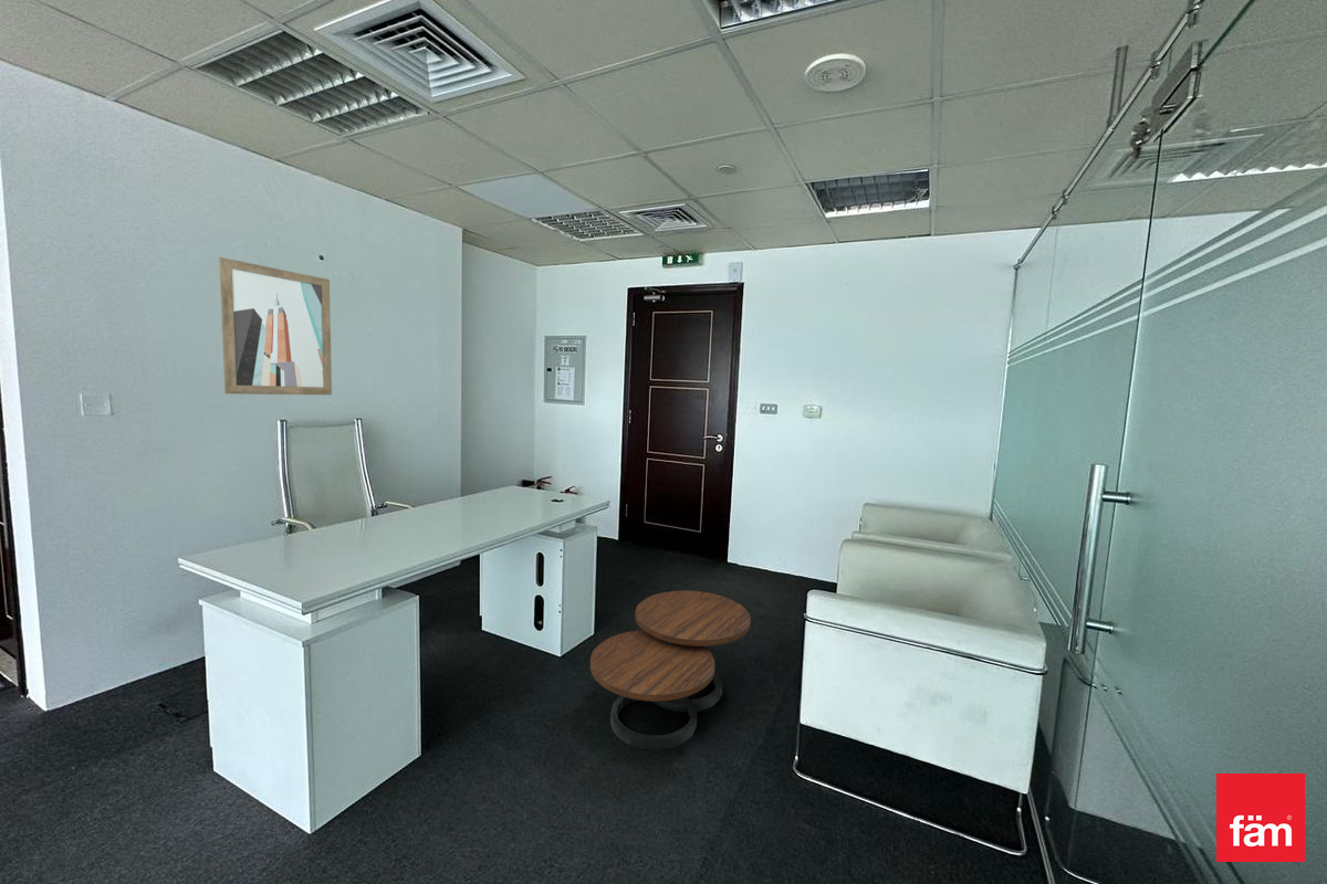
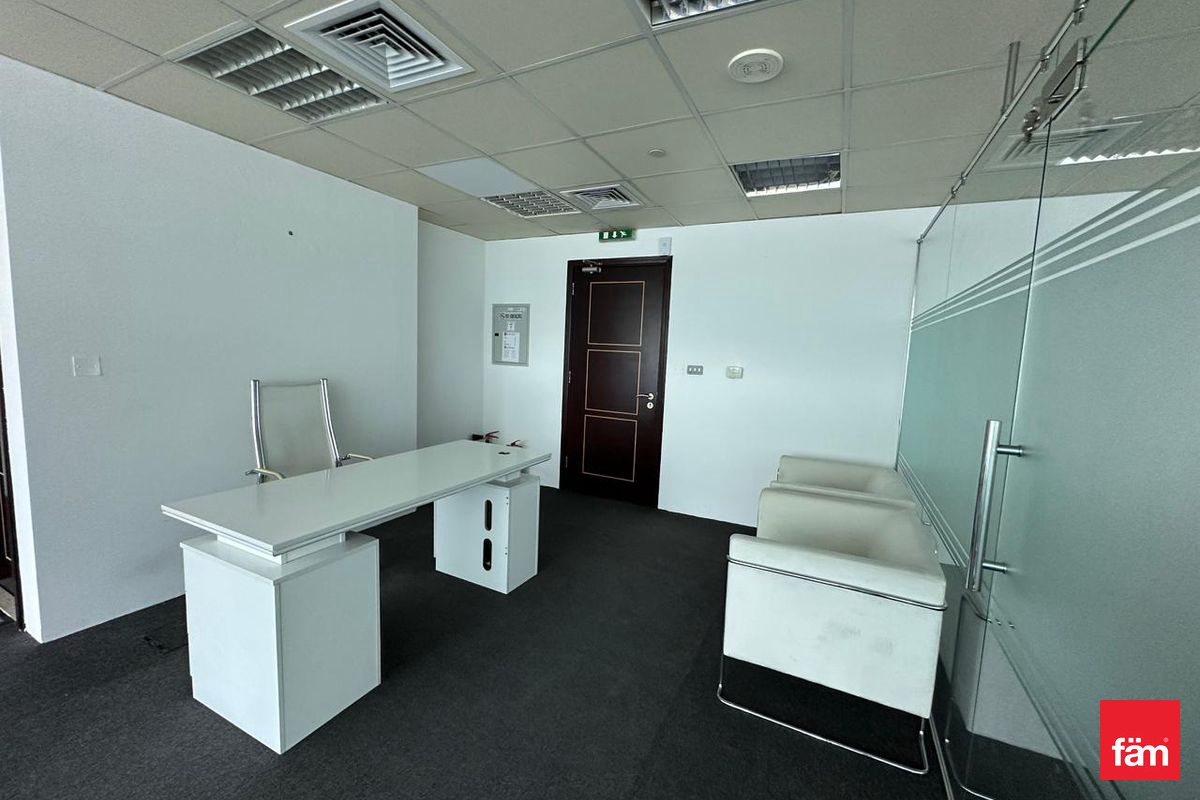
- wall art (280, 333)
- coffee table (673, 664)
